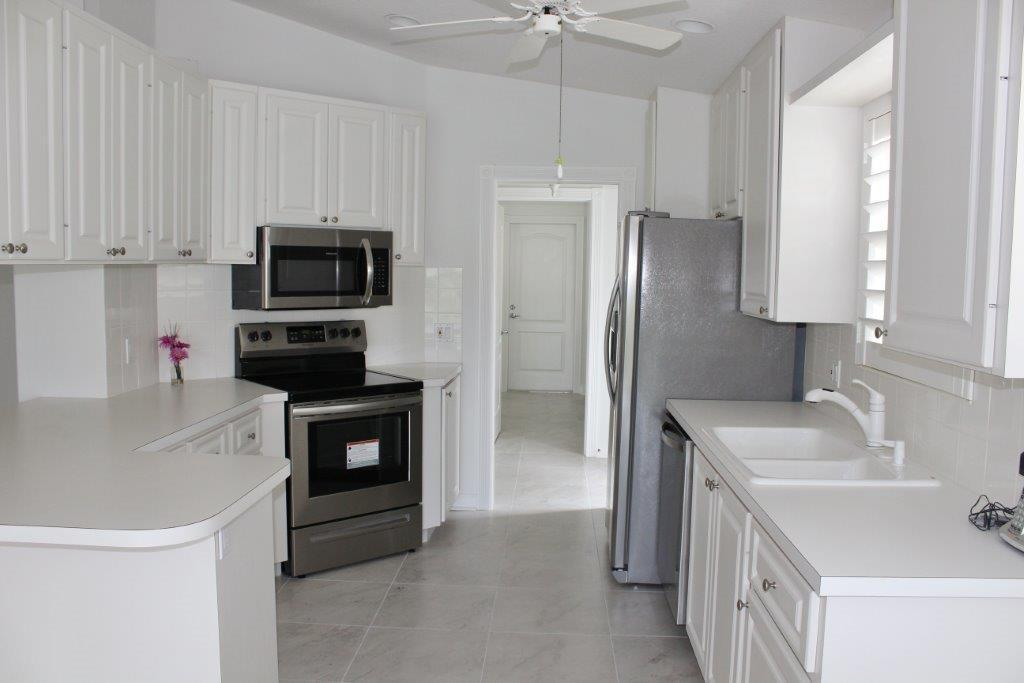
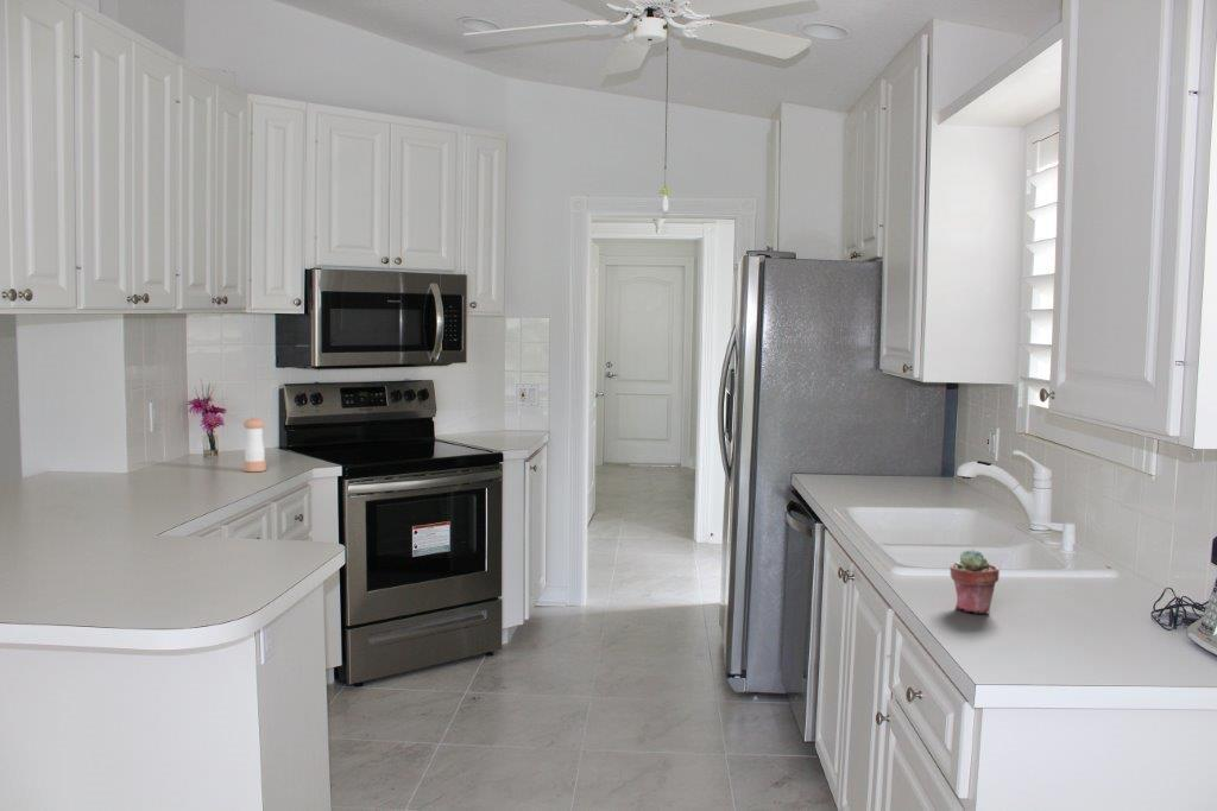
+ pepper shaker (254, 443)
+ potted succulent (973, 578)
